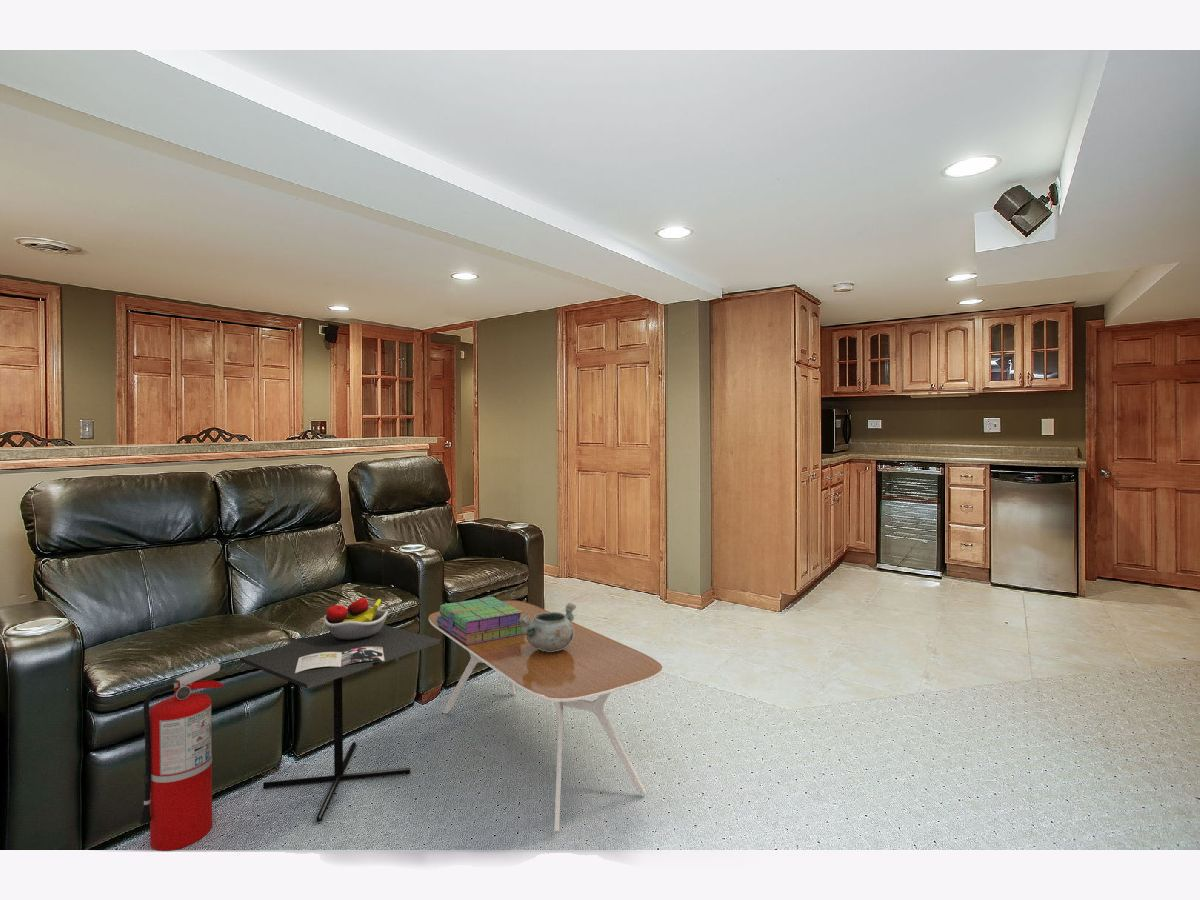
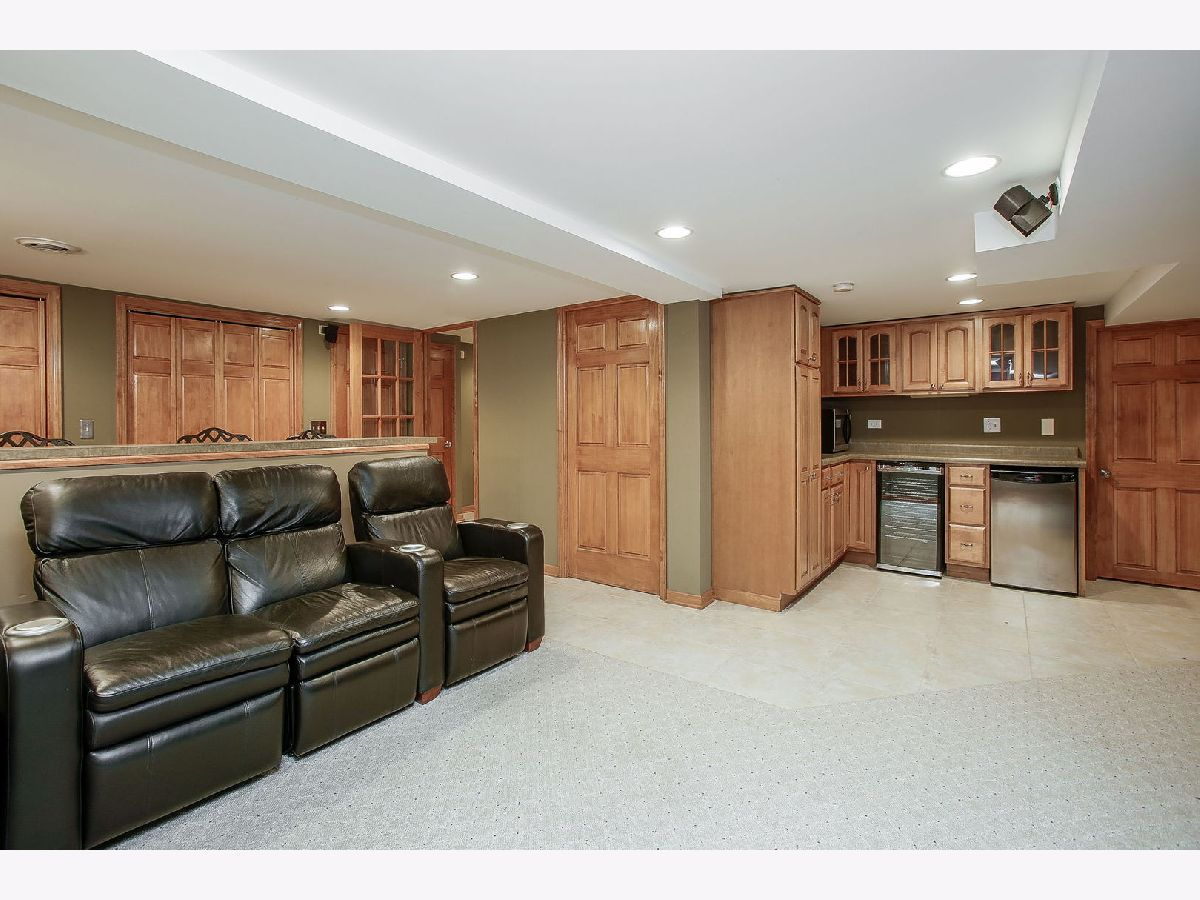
- kitchen table (341, 697)
- coffee table (529, 692)
- stack of books (480, 618)
- decorative bowl (549, 628)
- fire extinguisher (182, 753)
